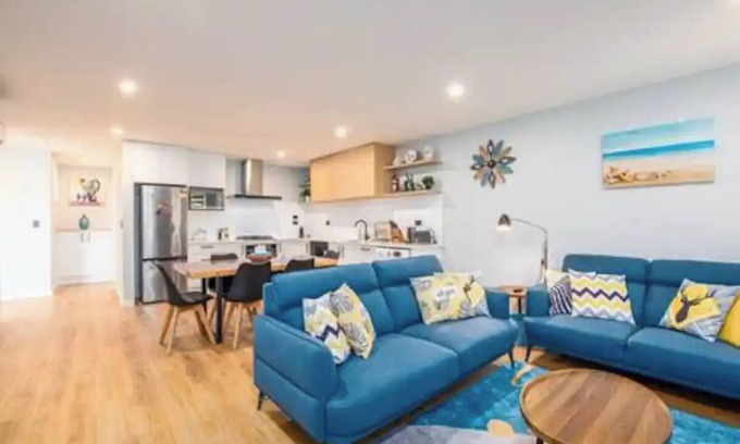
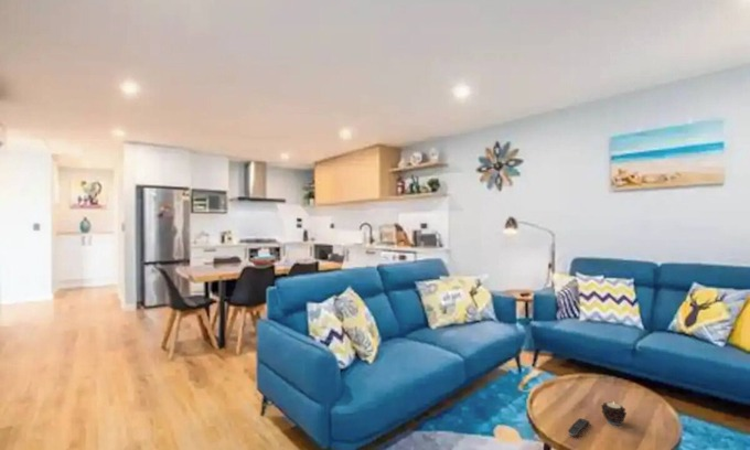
+ candle (613, 411)
+ remote control (578, 427)
